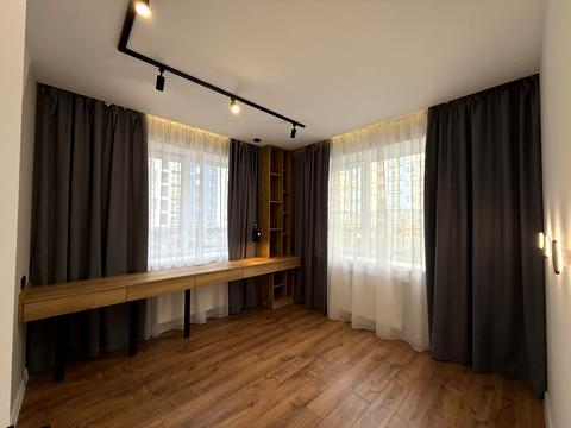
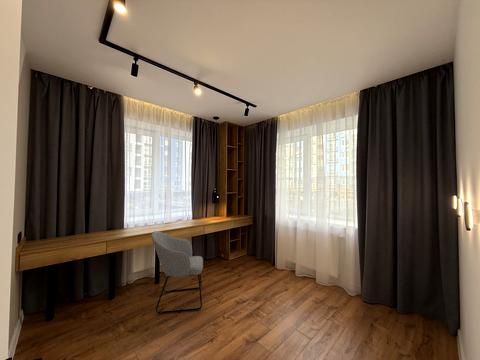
+ chair (178, 265)
